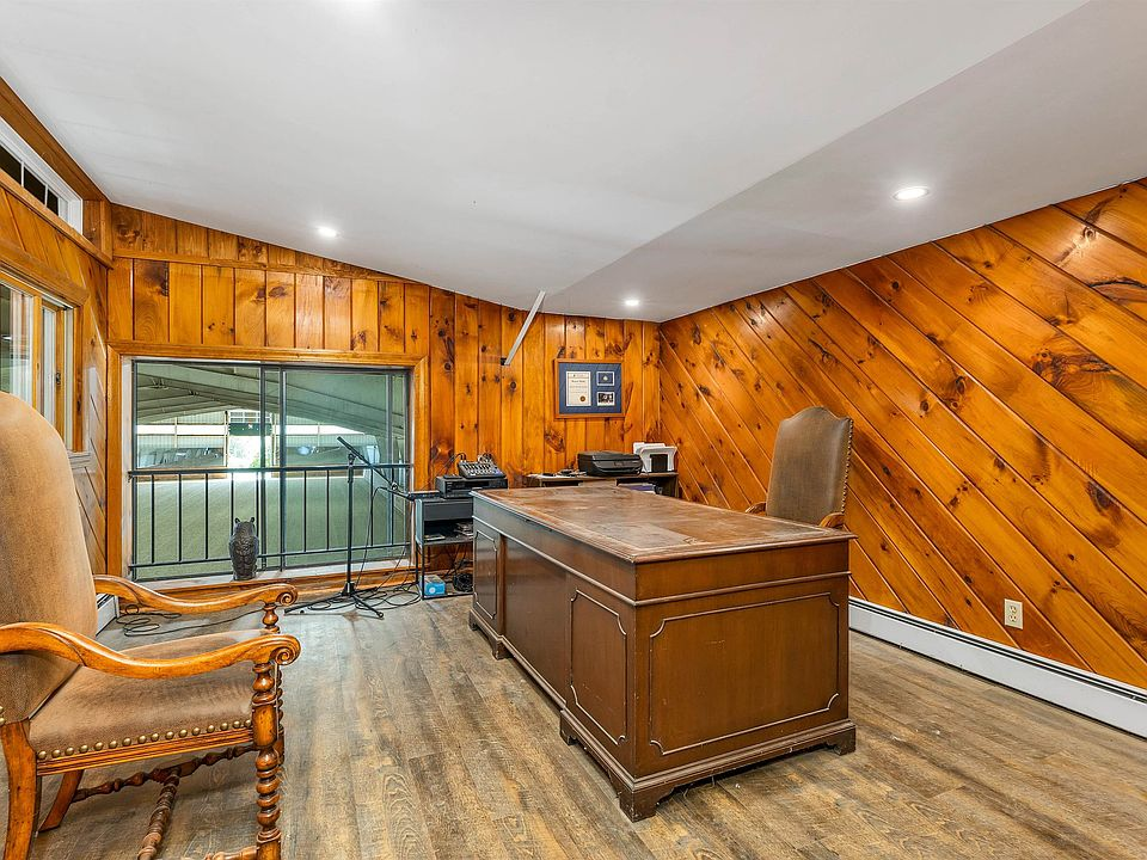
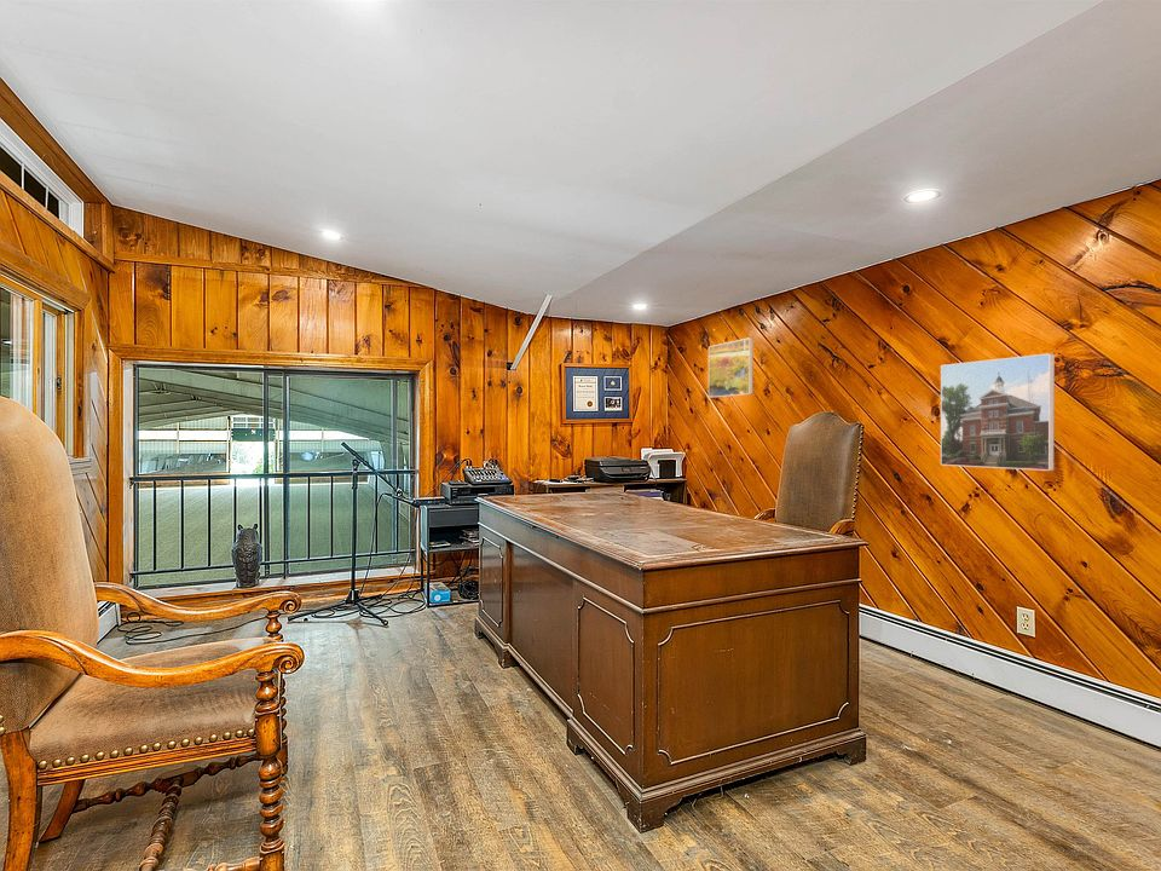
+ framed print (729, 369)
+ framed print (993, 414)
